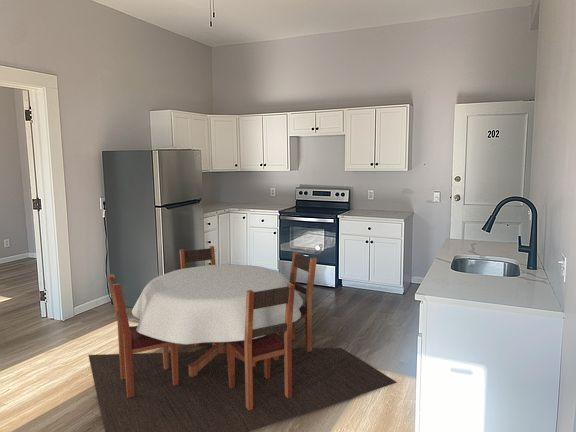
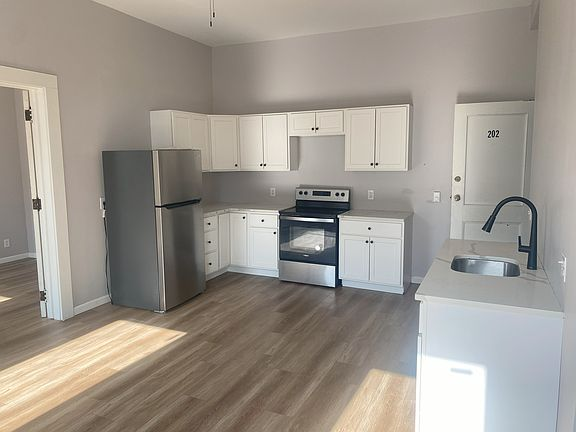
- dining set (225, 314)
